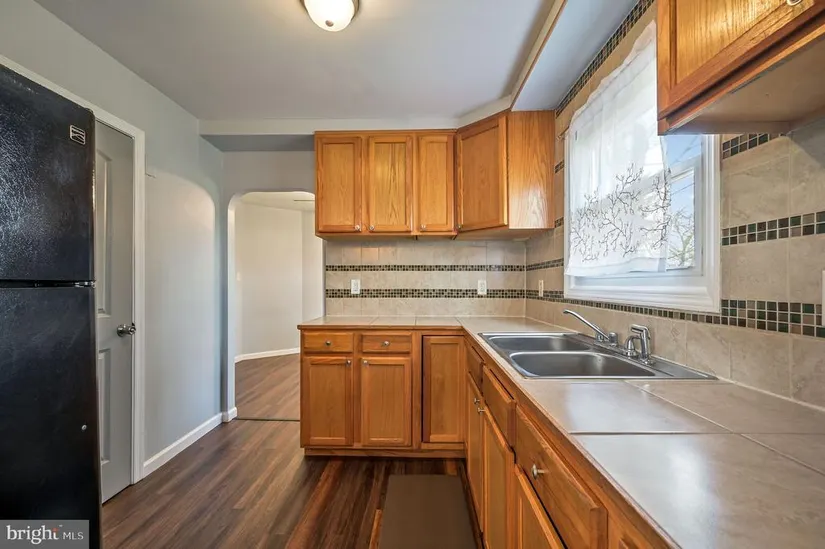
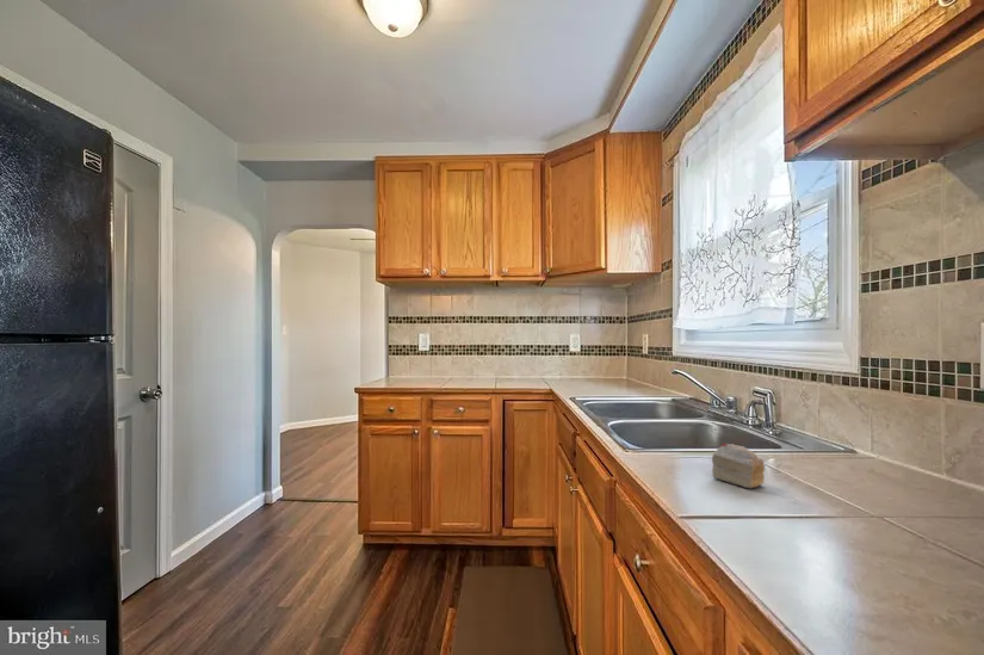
+ cake slice (737, 463)
